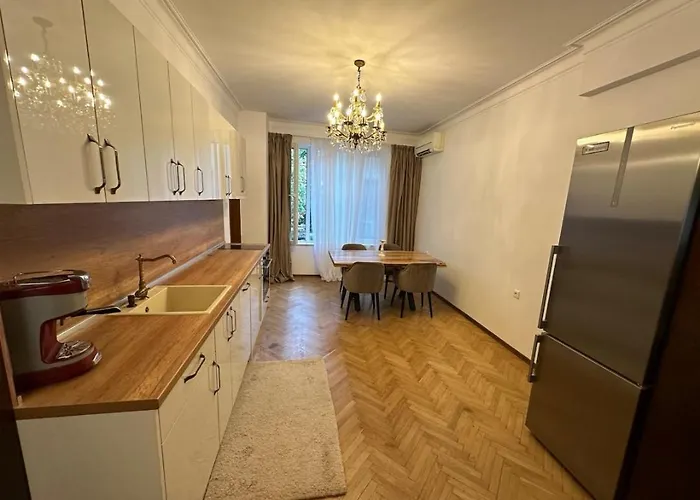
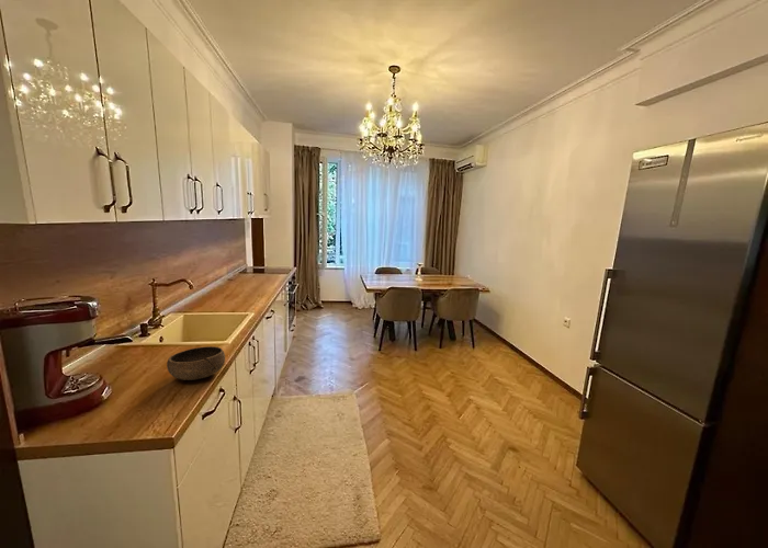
+ bowl (196, 364)
